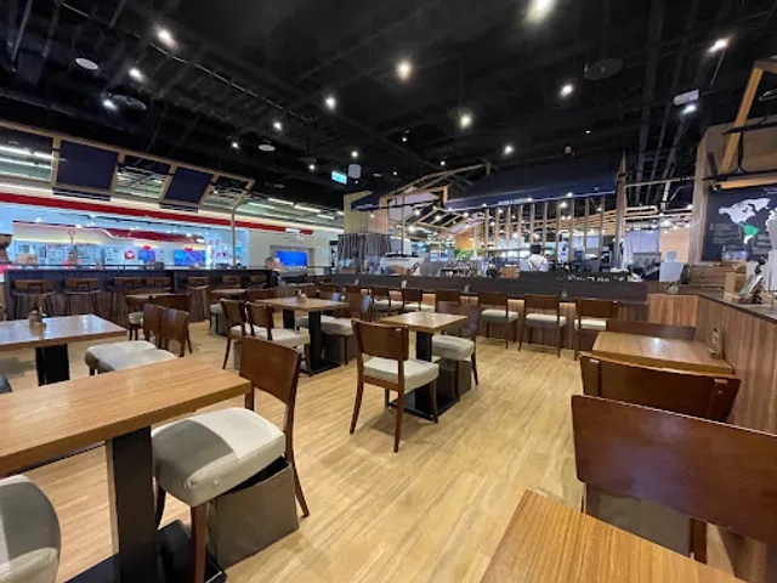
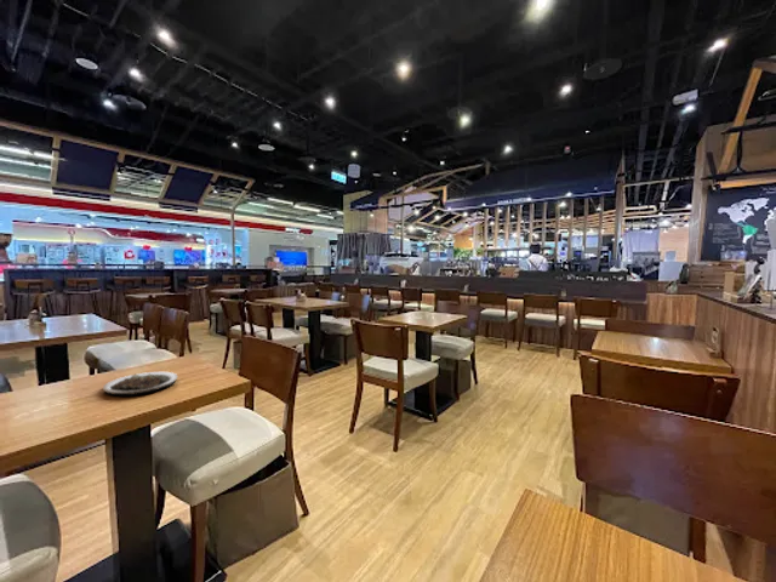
+ plate (142, 381)
